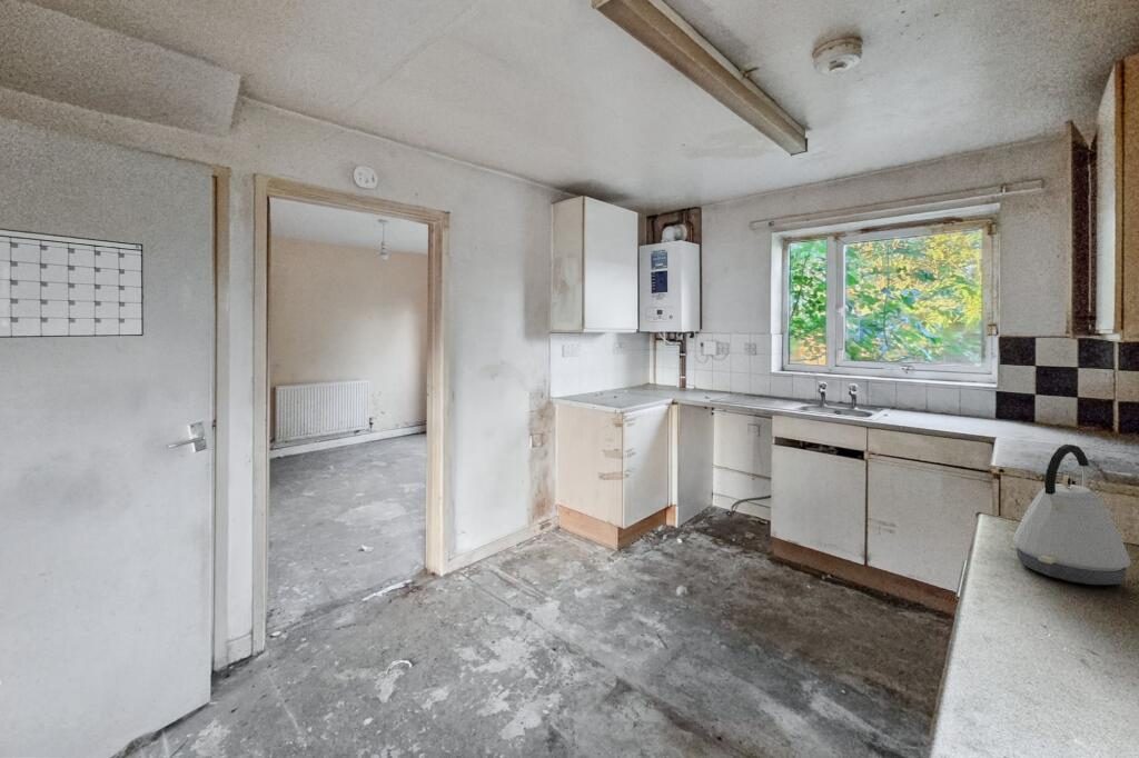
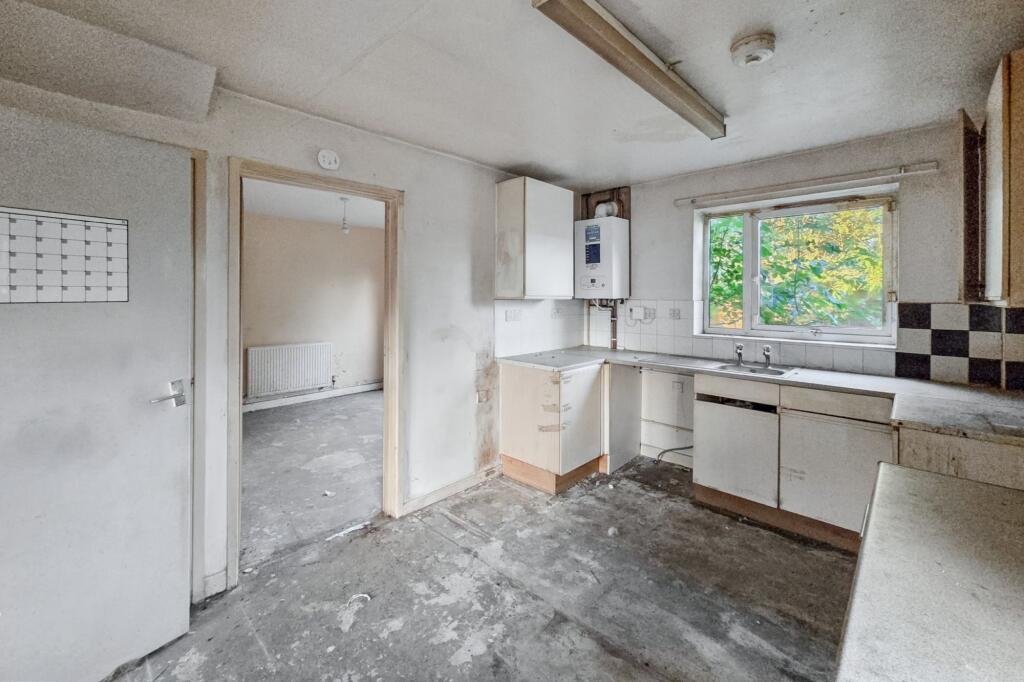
- kettle (1069, 508)
